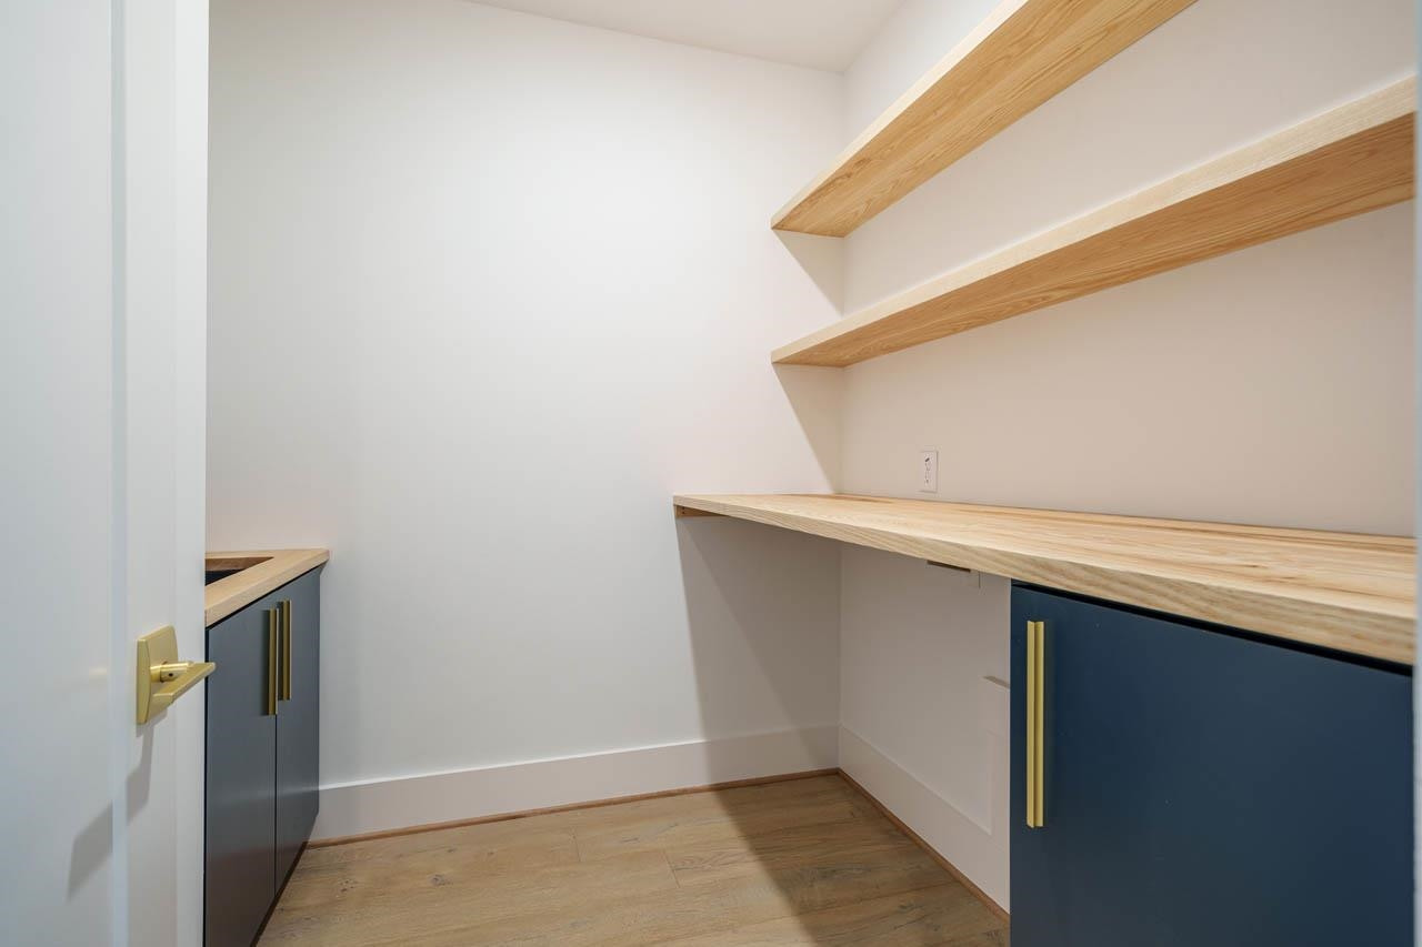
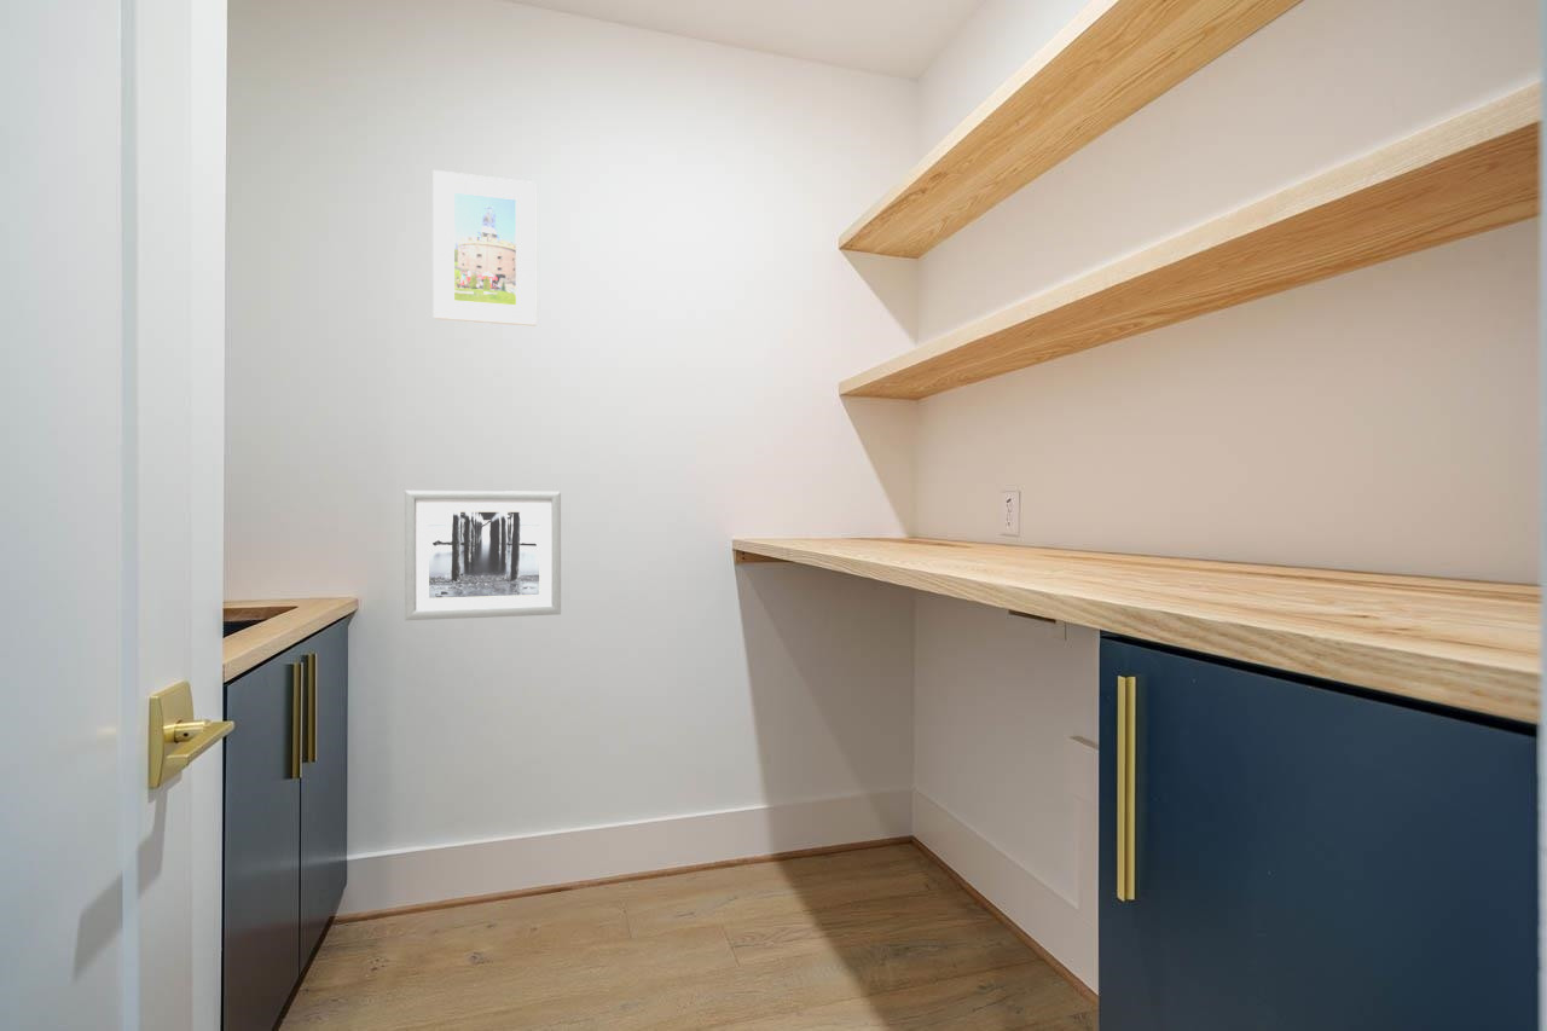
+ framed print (485, 249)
+ wall art (485, 554)
